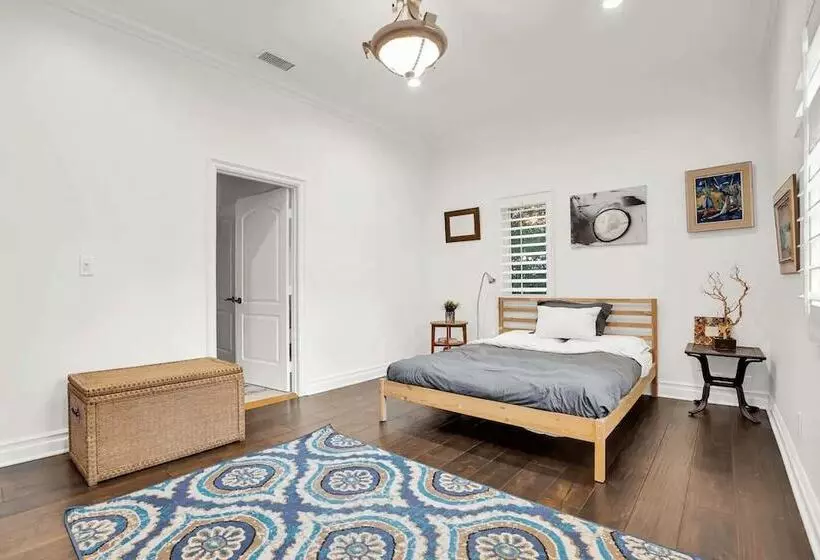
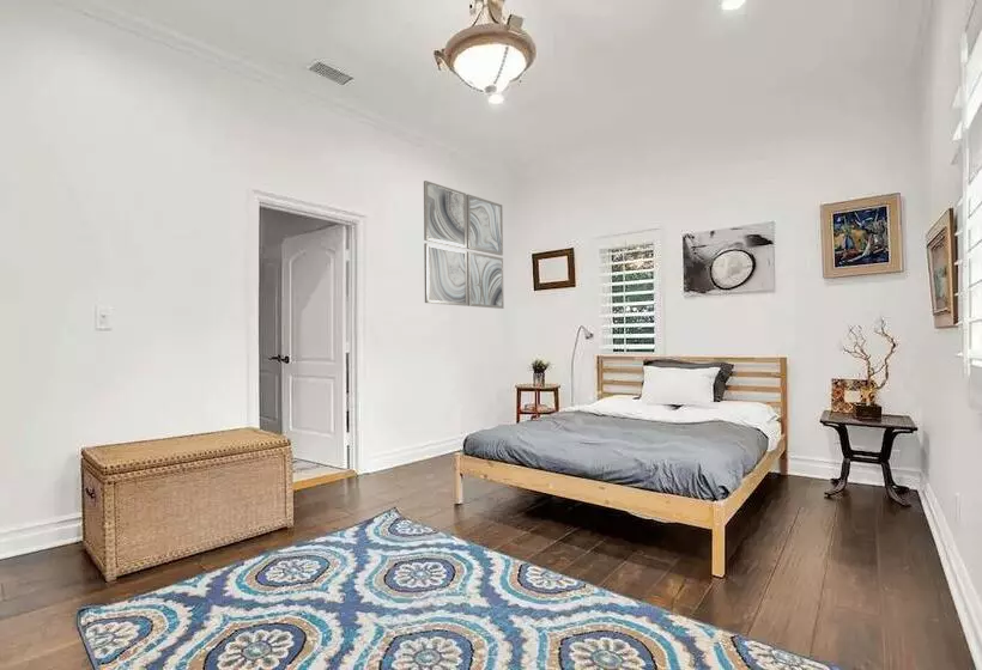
+ wall art (467, 248)
